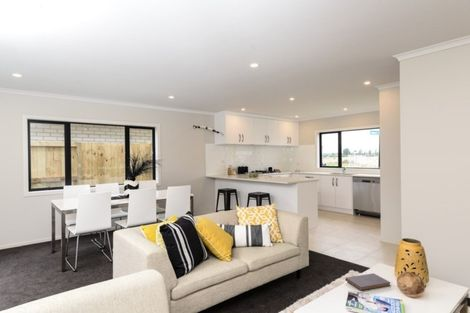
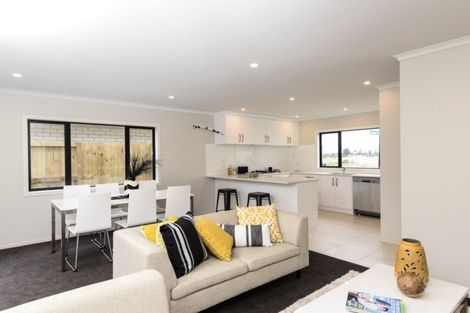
- book (367, 281)
